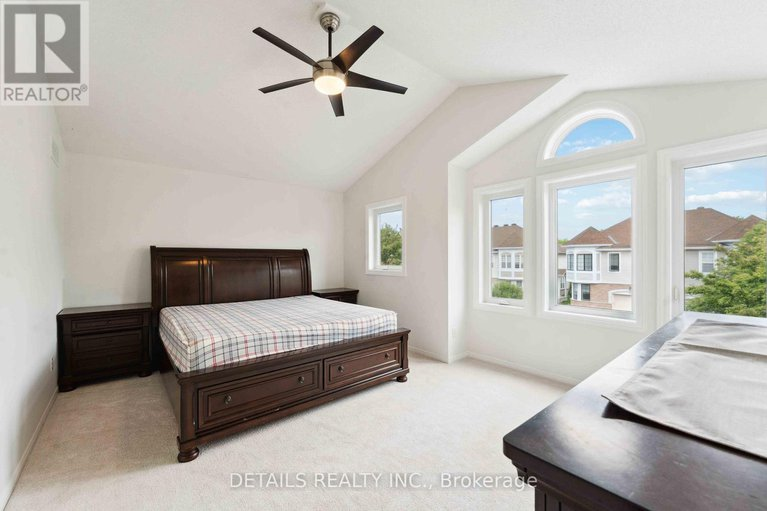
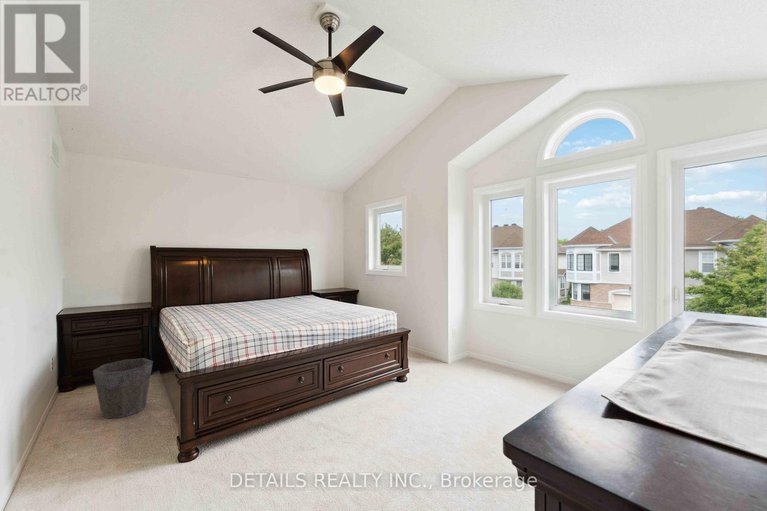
+ waste bin (124, 388)
